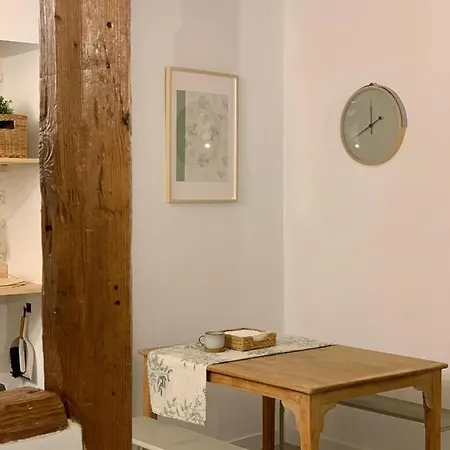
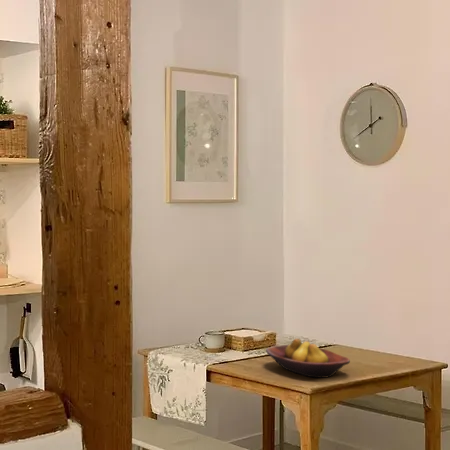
+ fruit bowl (306, 355)
